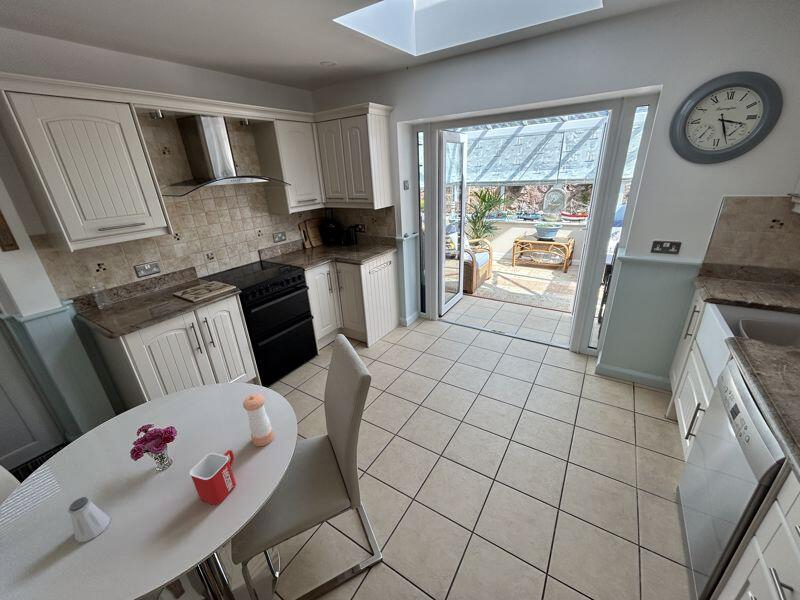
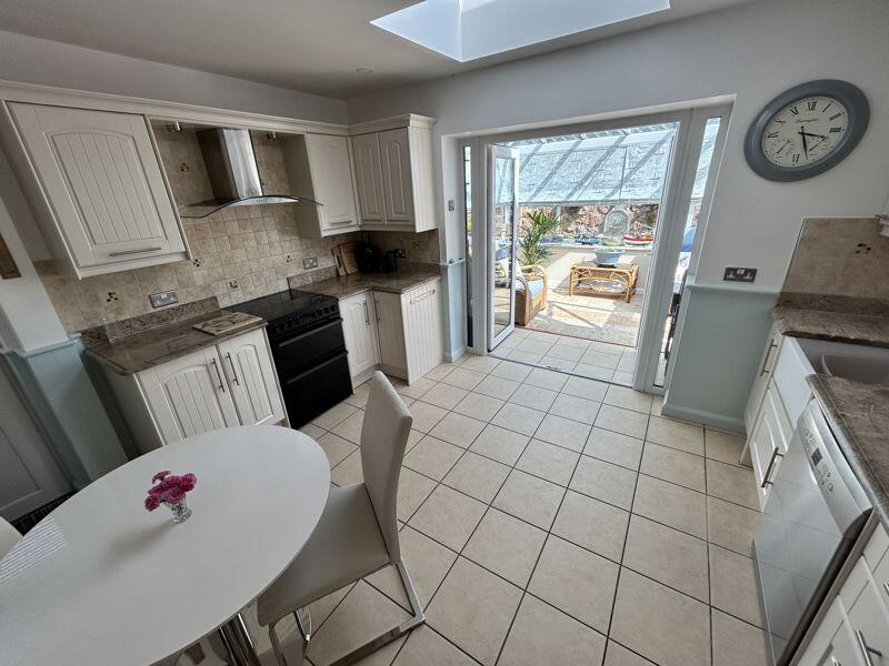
- mug (218, 473)
- saltshaker (86, 515)
- pepper shaker (258, 417)
